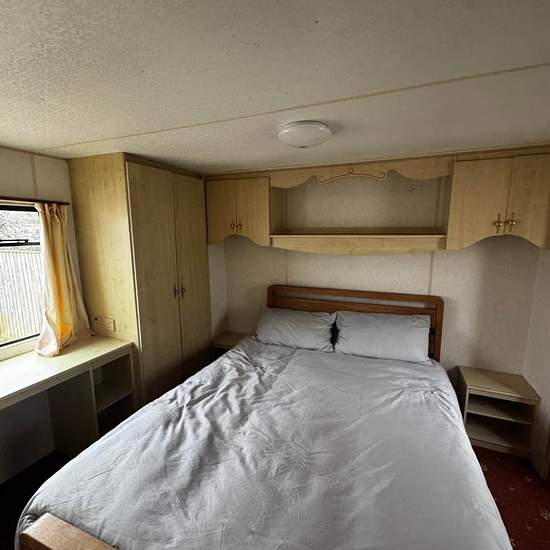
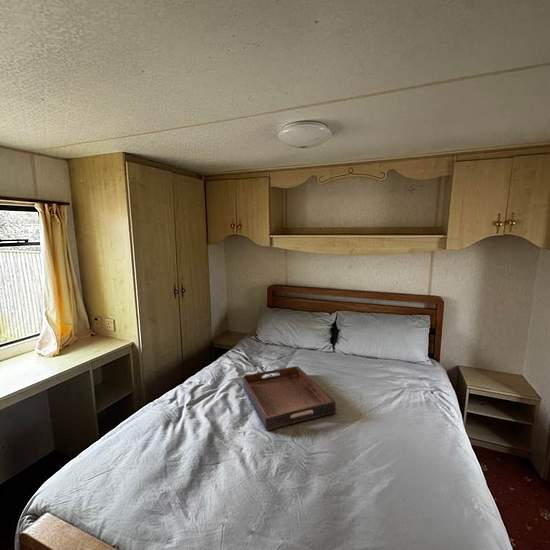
+ serving tray (284, 392)
